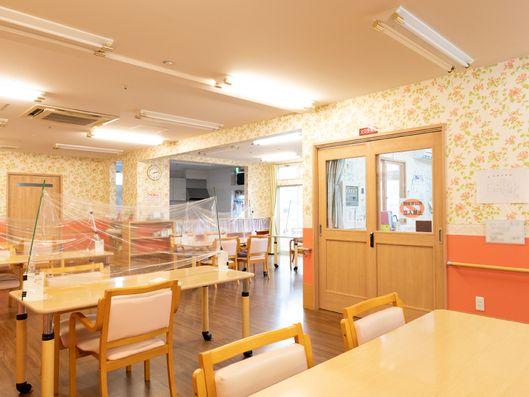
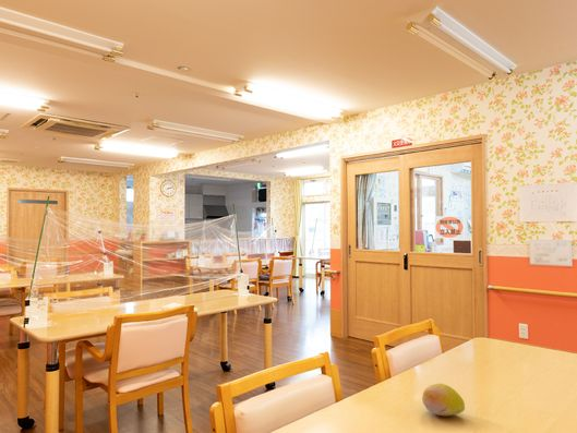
+ fruit (443, 399)
